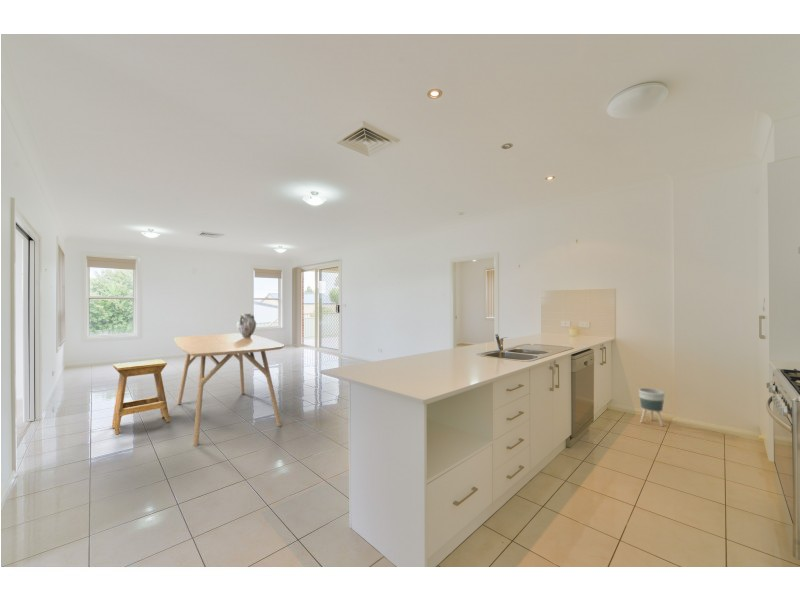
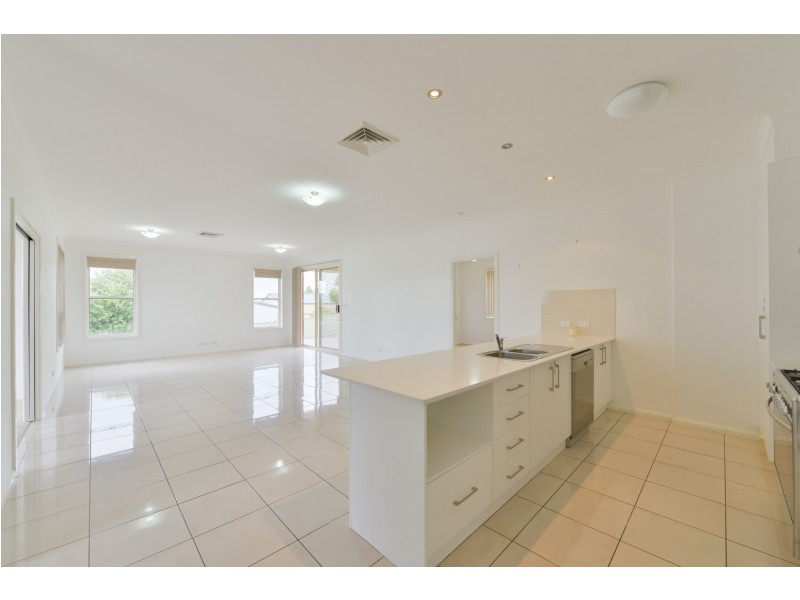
- stool (141, 399)
- planter (651, 406)
- ceramic jug (246, 325)
- dining table (217, 370)
